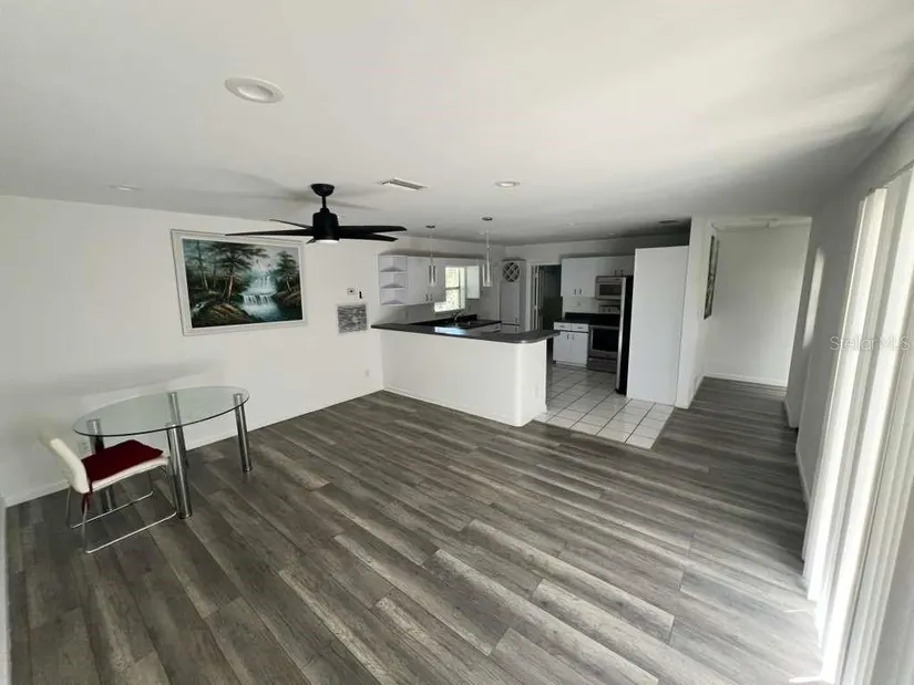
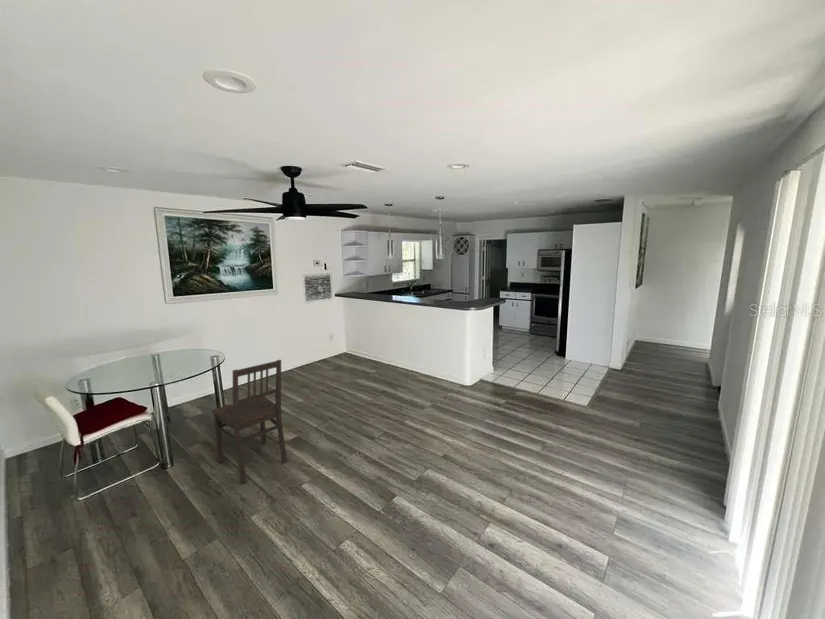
+ dining chair (249, 411)
